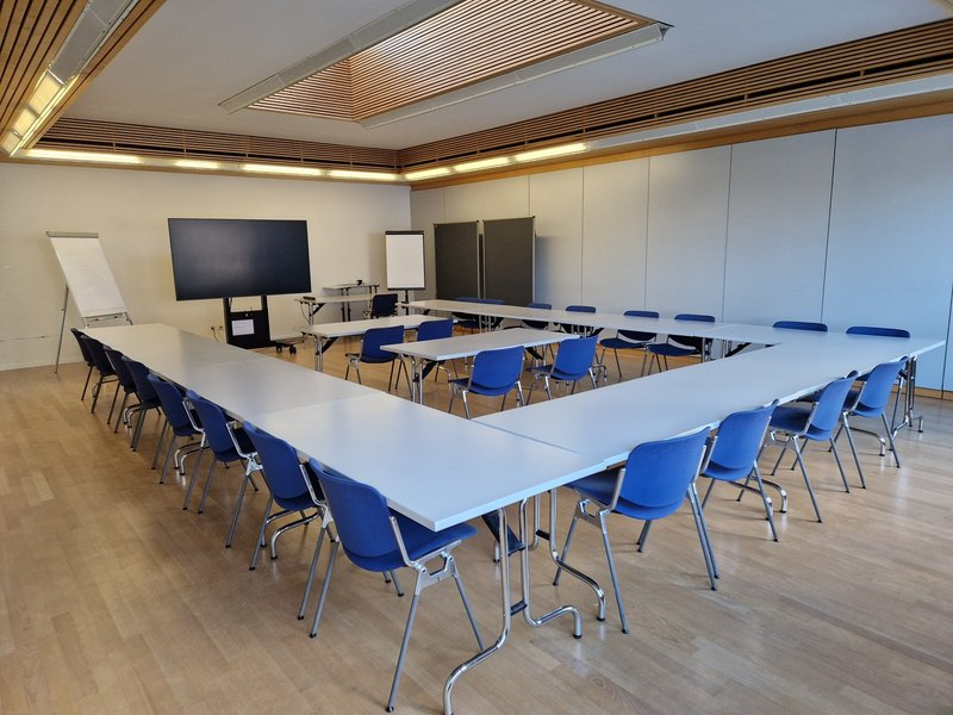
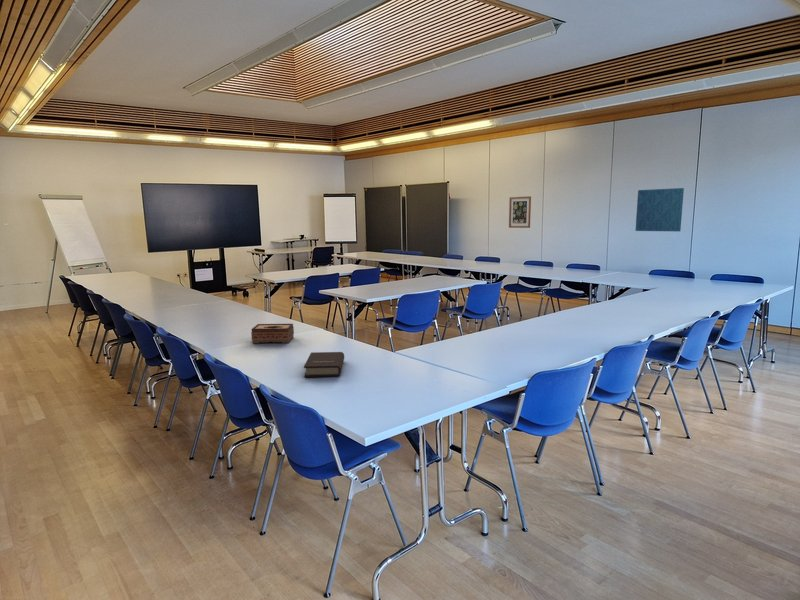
+ tissue box (273, 333)
+ book (325, 363)
+ acoustic panel (658, 210)
+ wall art (519, 212)
